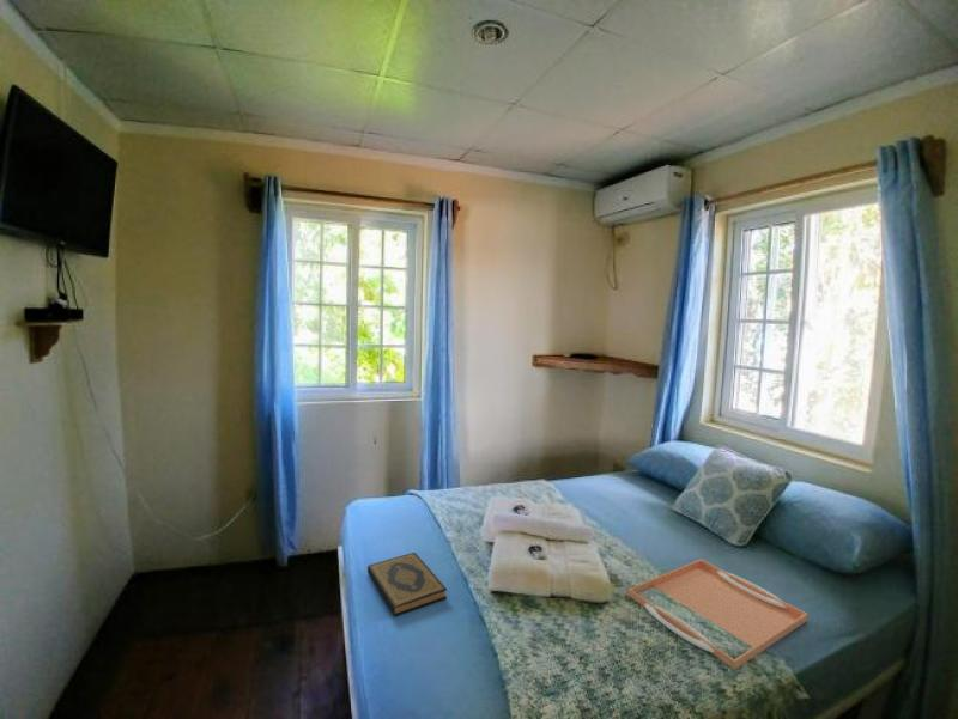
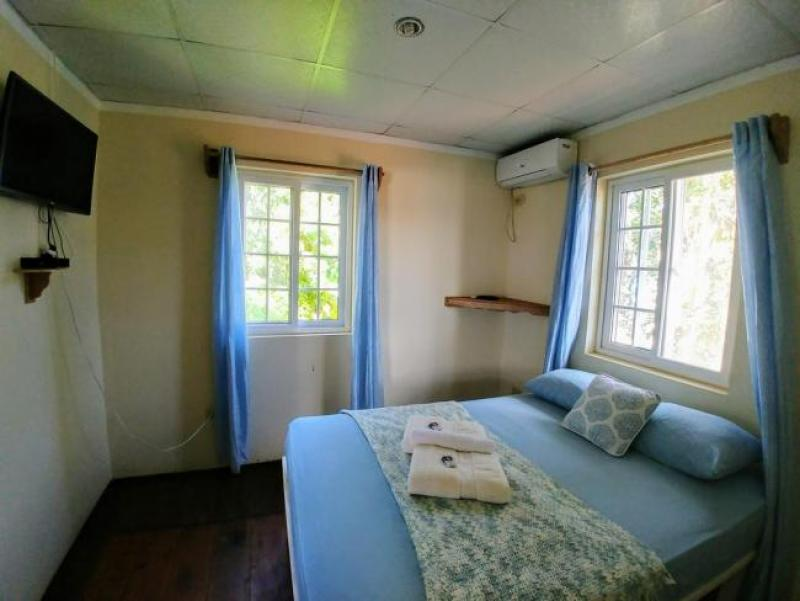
- serving tray (714, 604)
- hardback book (405, 580)
